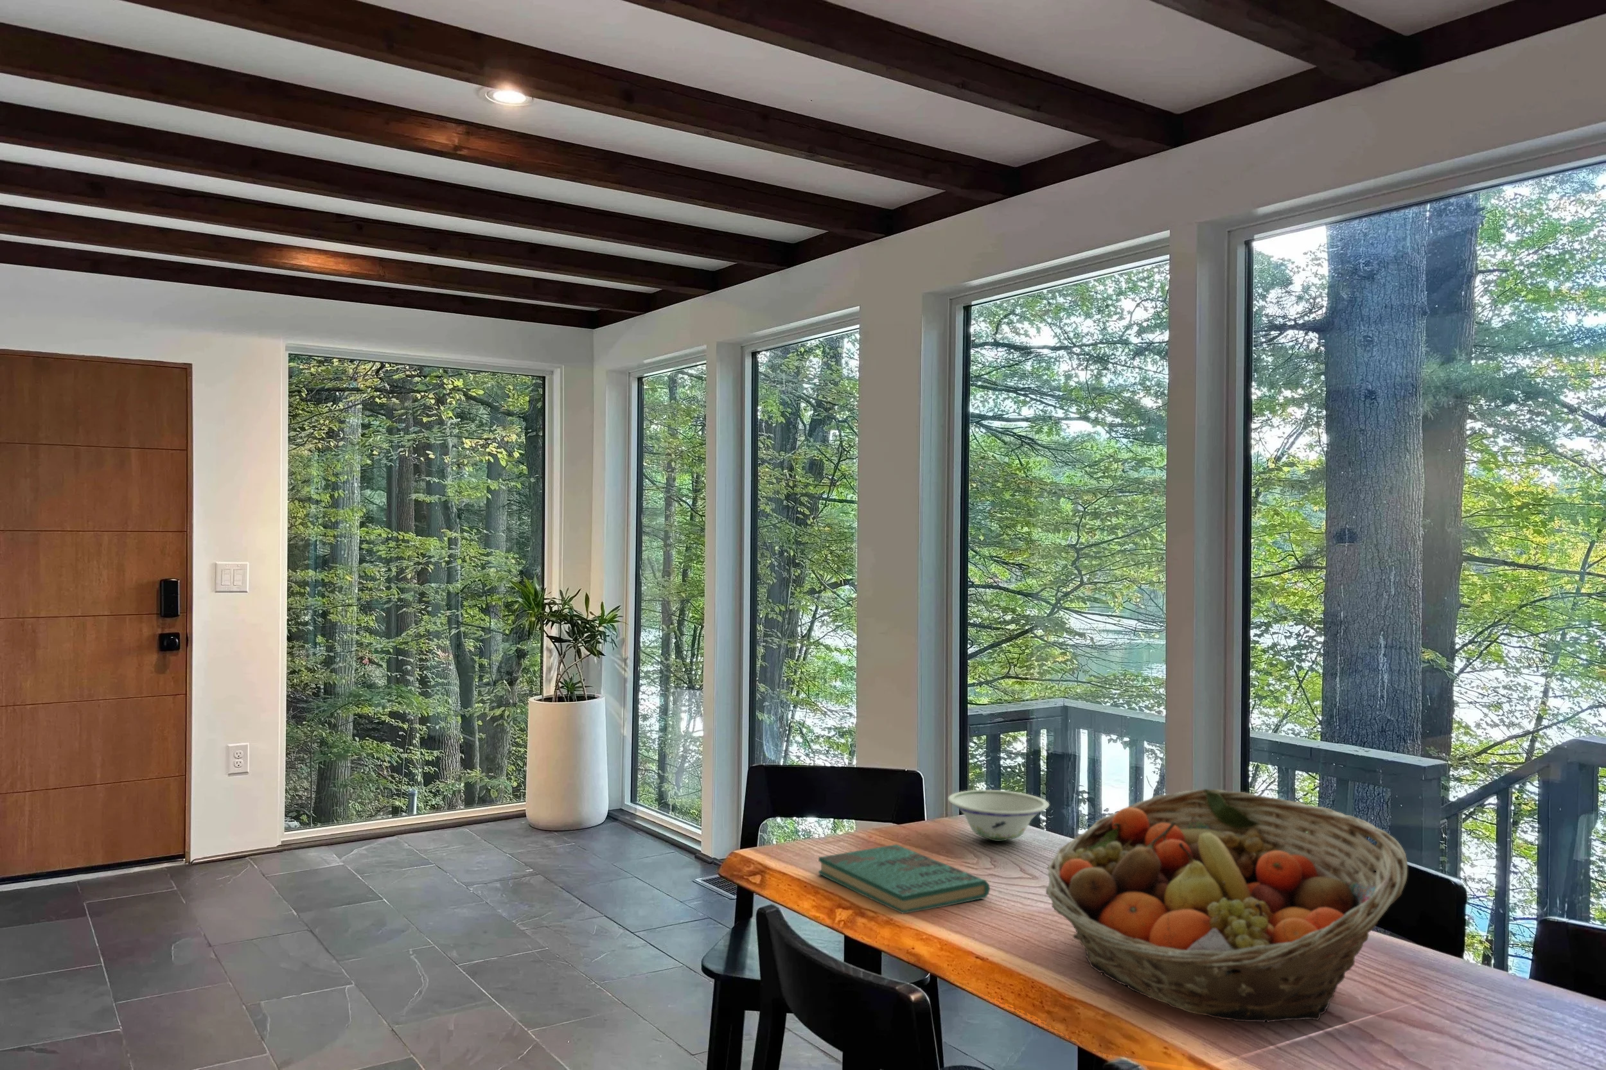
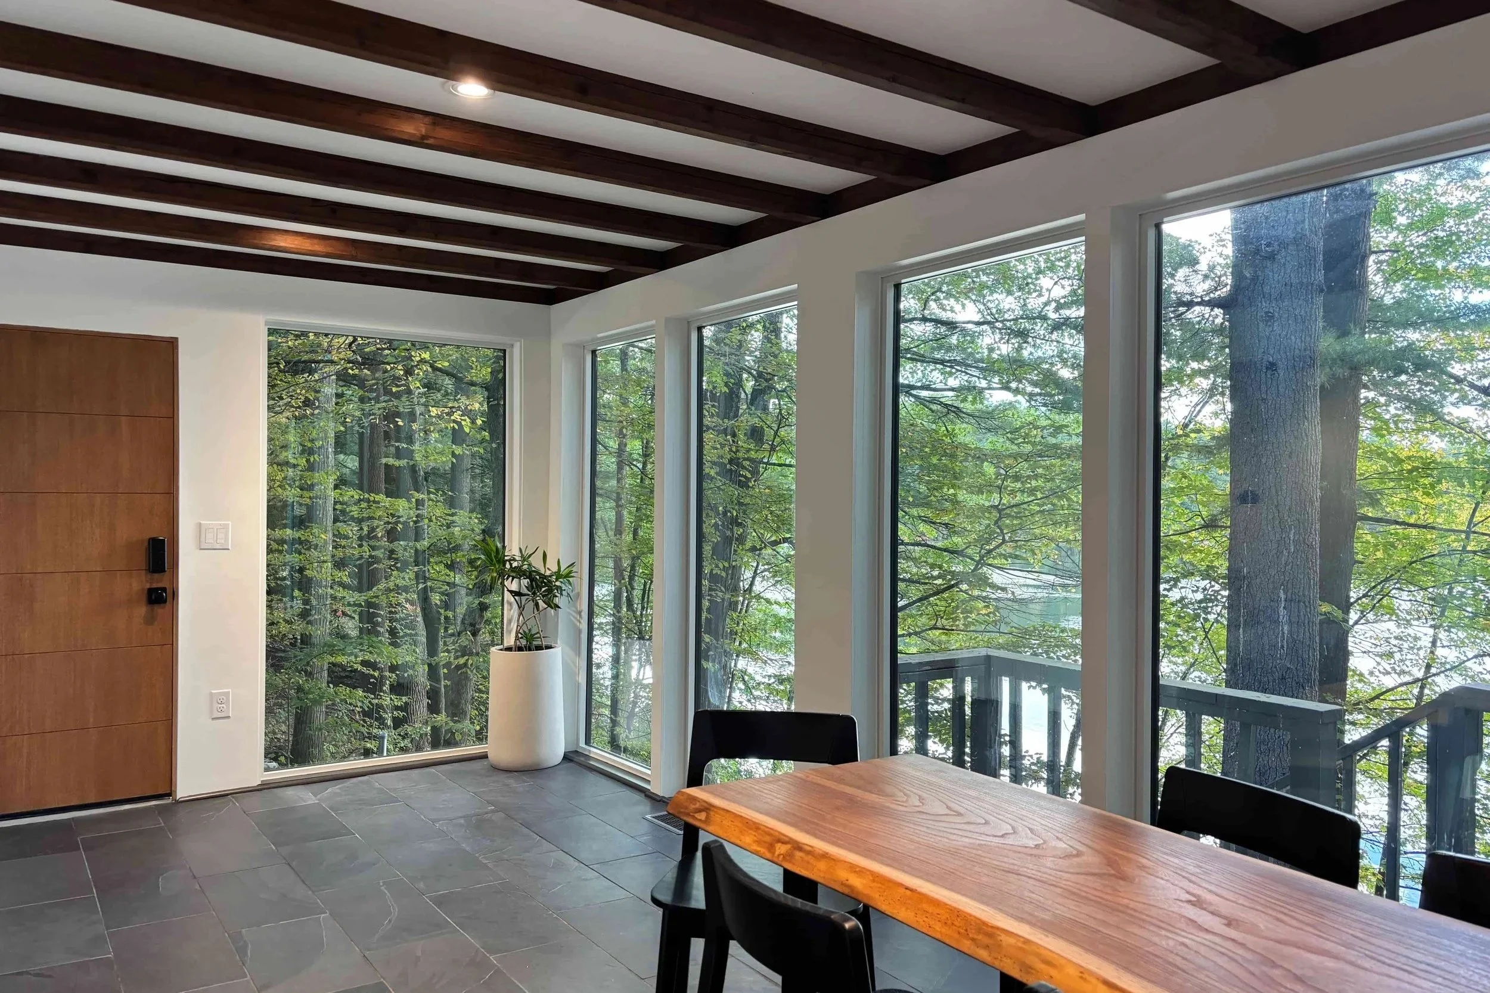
- bowl (998, 819)
- fruit basket (1214, 893)
- book (902, 877)
